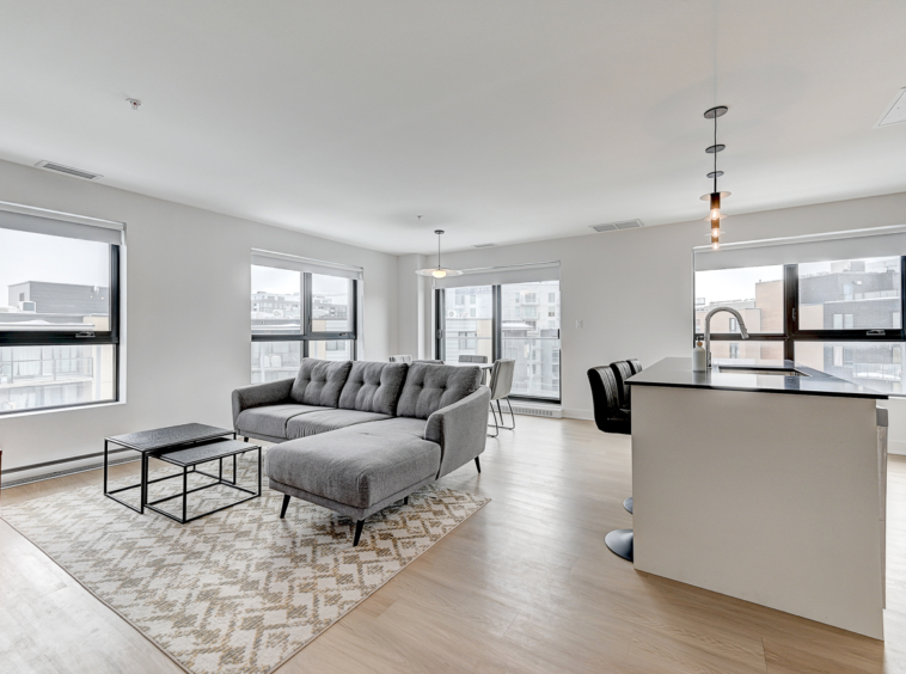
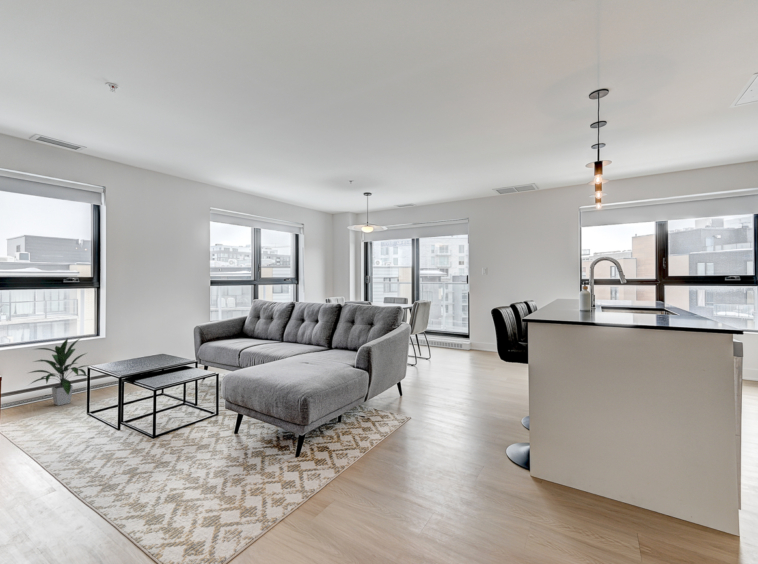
+ indoor plant (61, 371)
